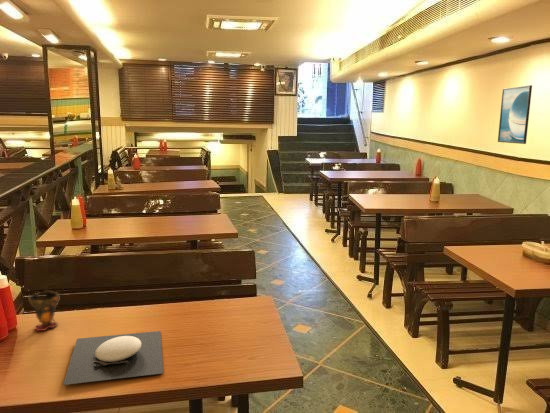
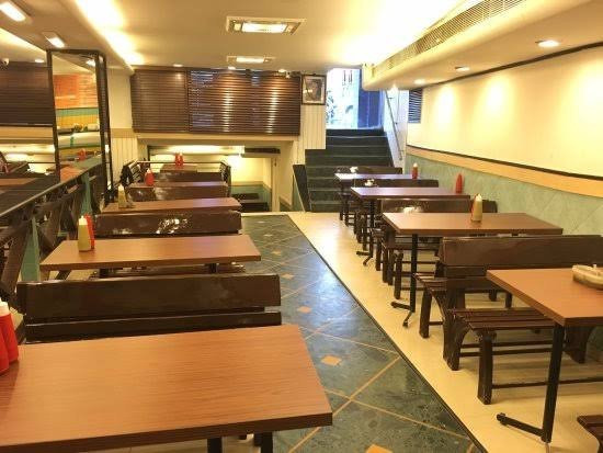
- plate (117, 349)
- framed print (513, 115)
- cup (44, 310)
